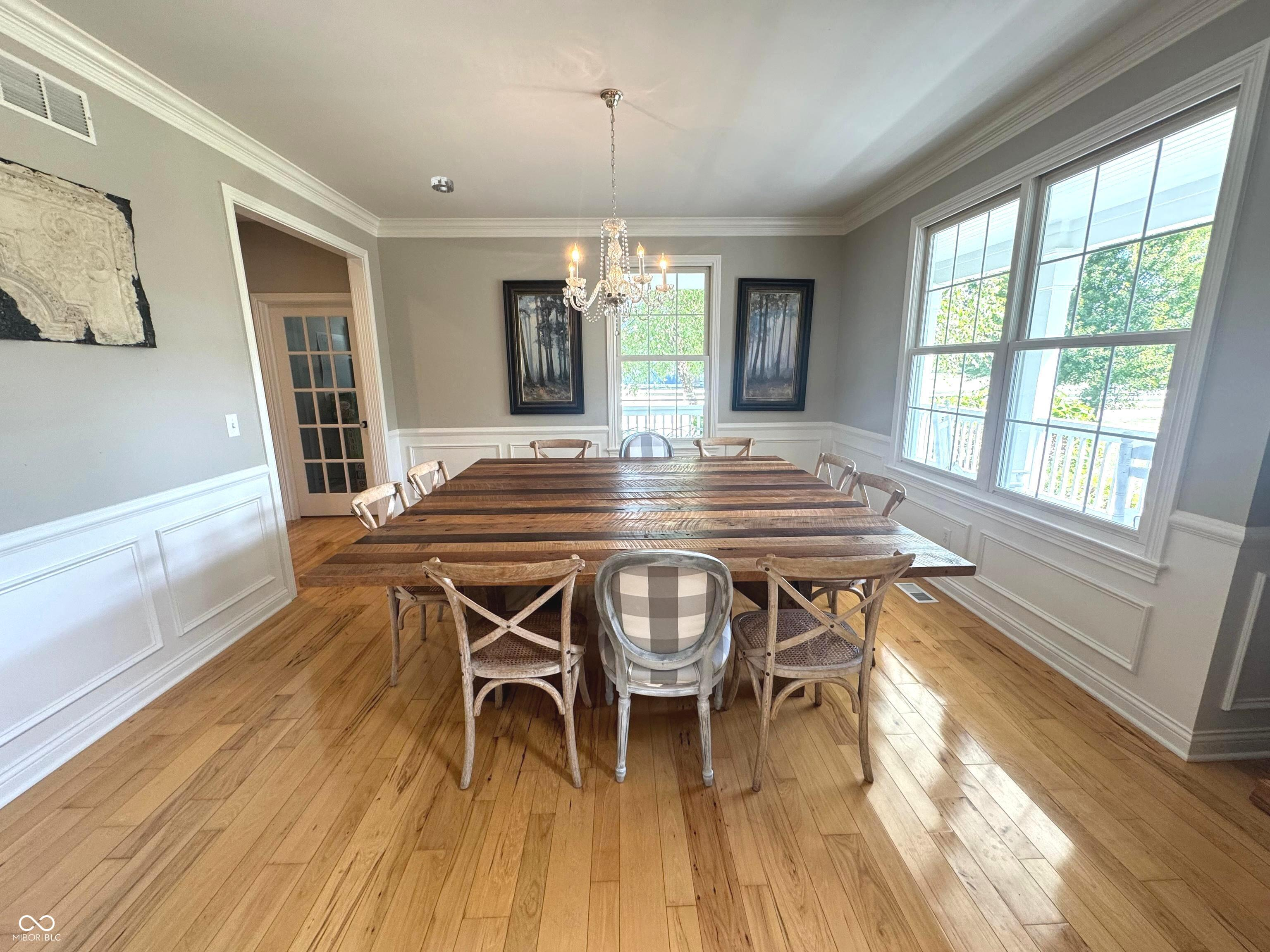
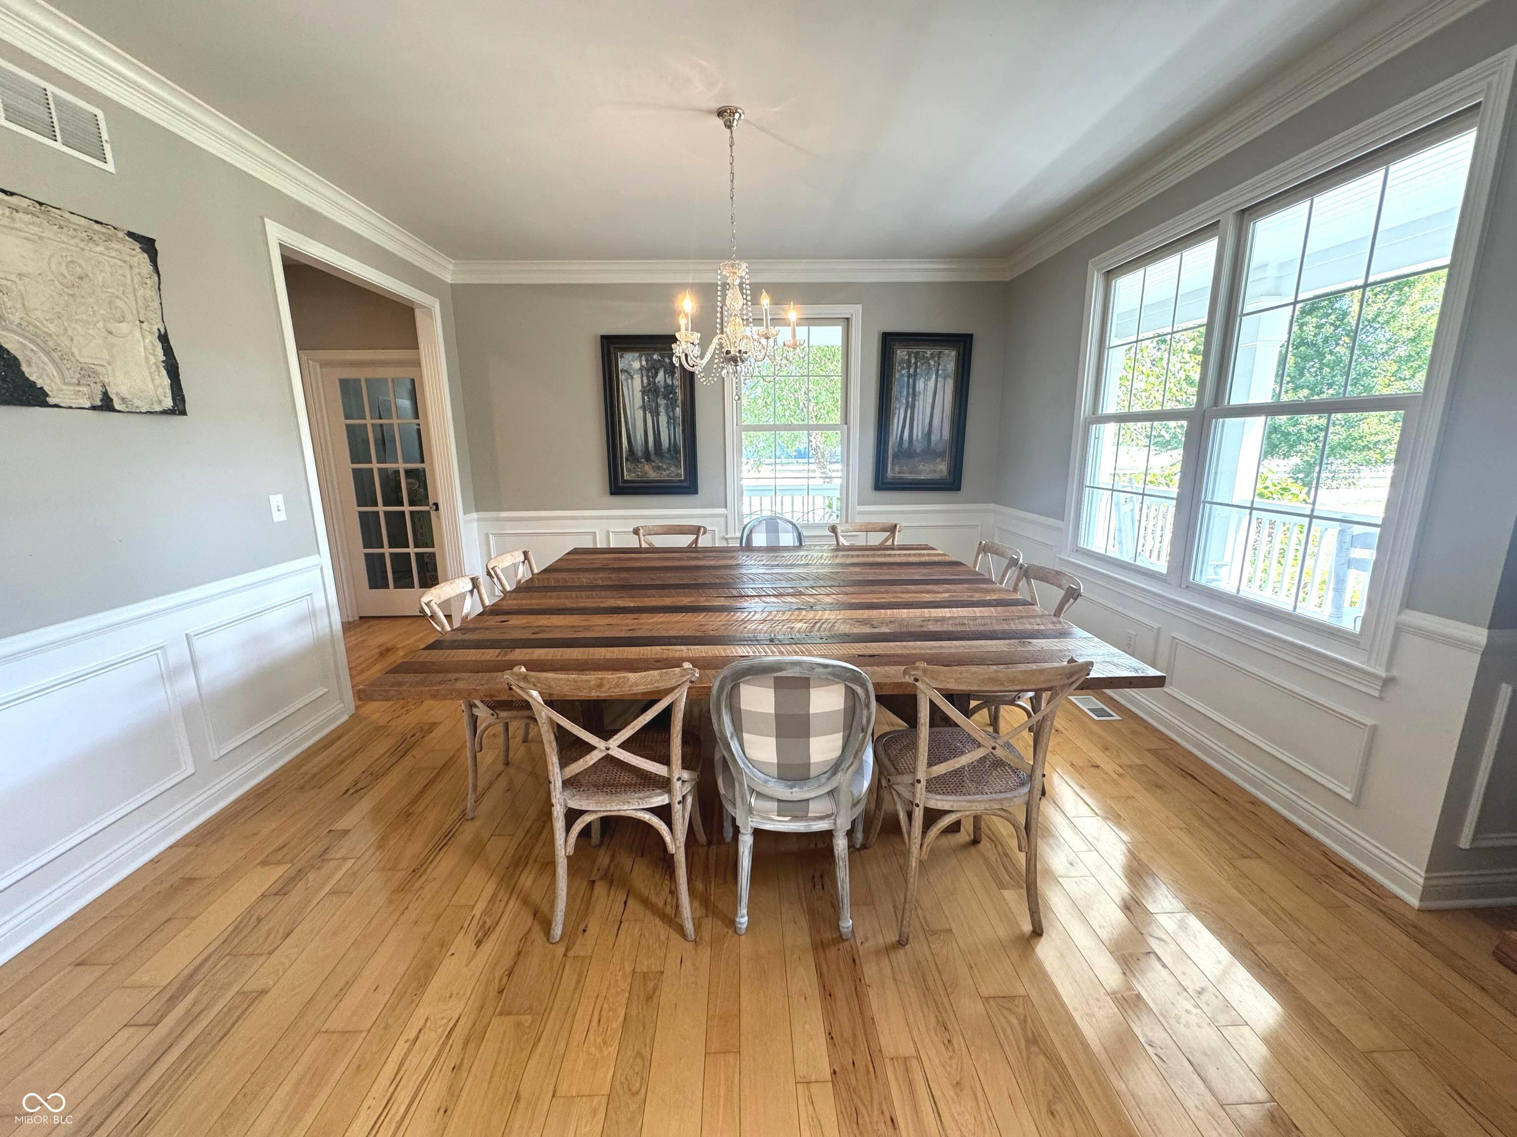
- smoke detector (442, 184)
